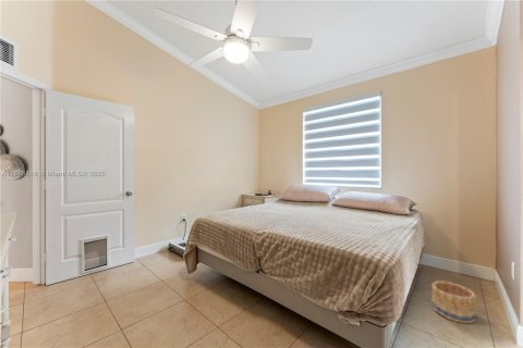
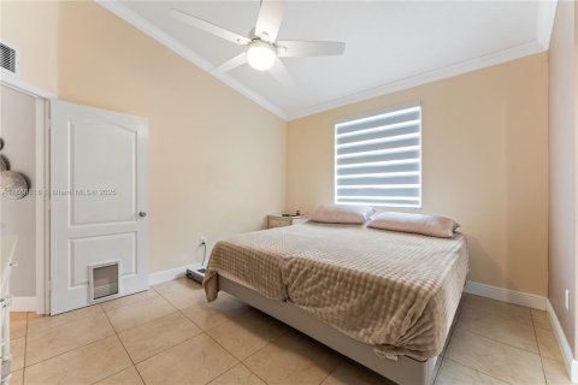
- basket (452, 300)
